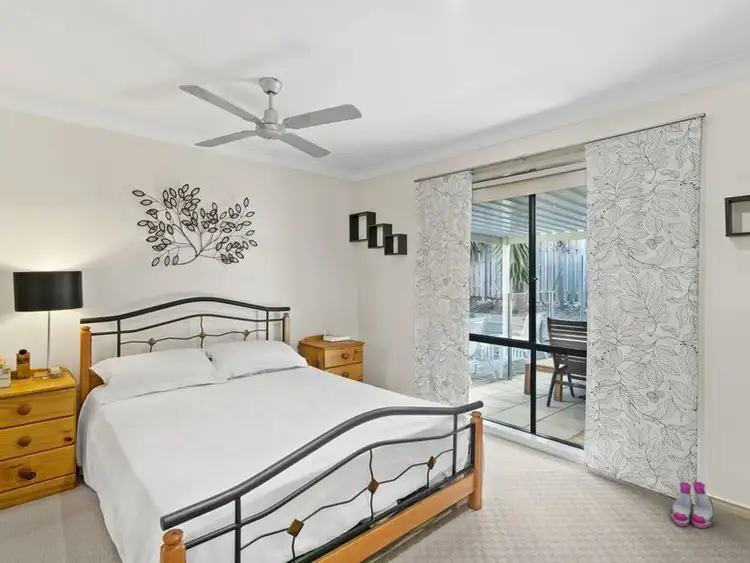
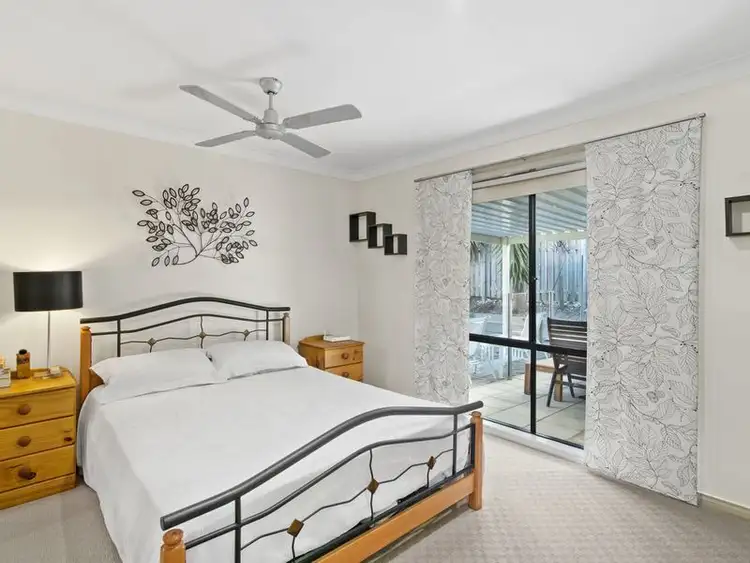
- boots (691, 501)
